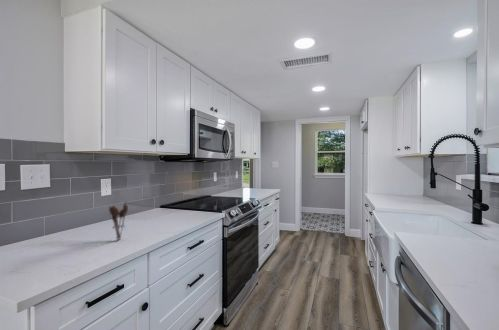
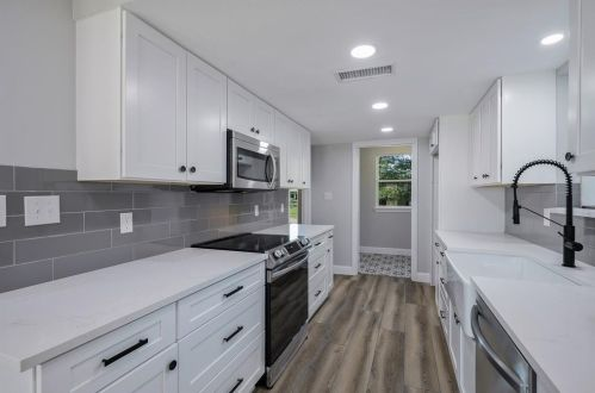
- utensil holder (120, 220)
